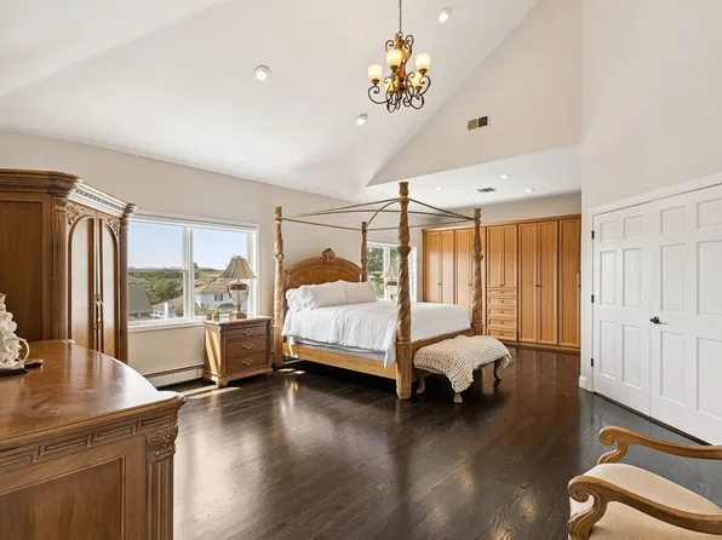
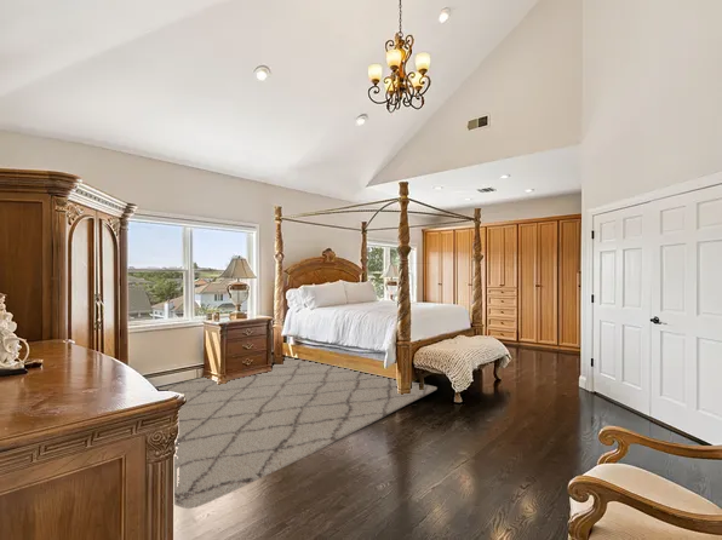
+ rug (253, 402)
